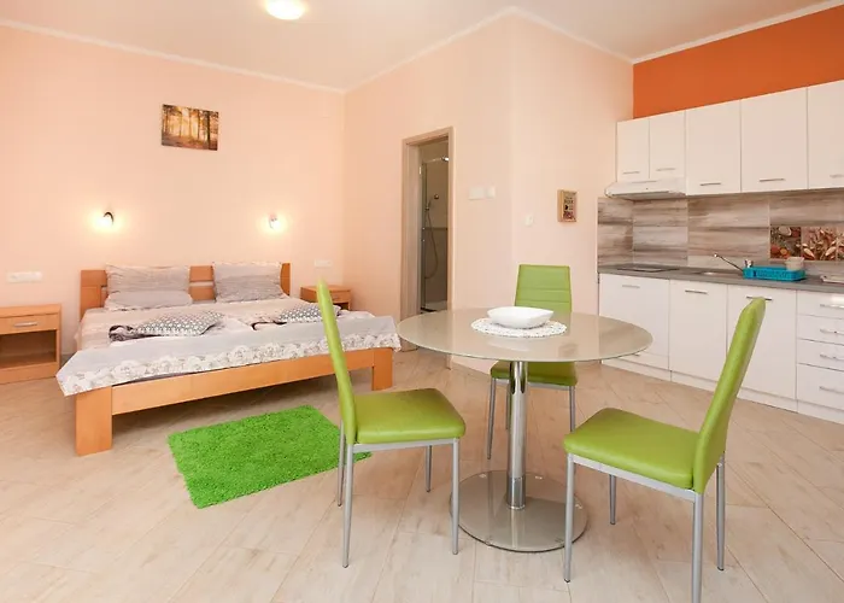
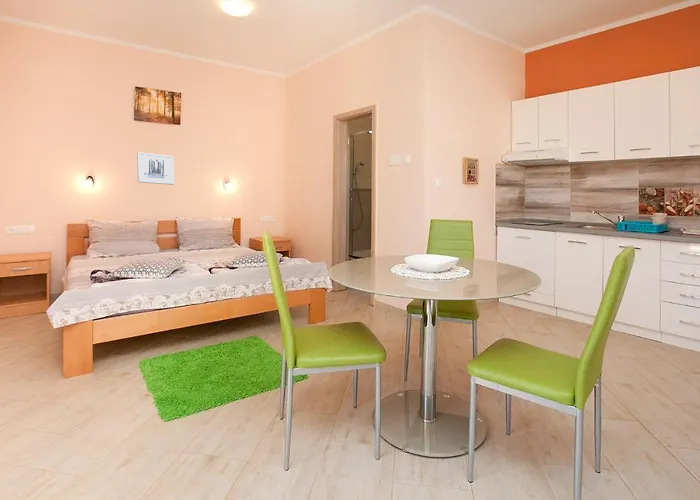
+ wall art (156, 168)
